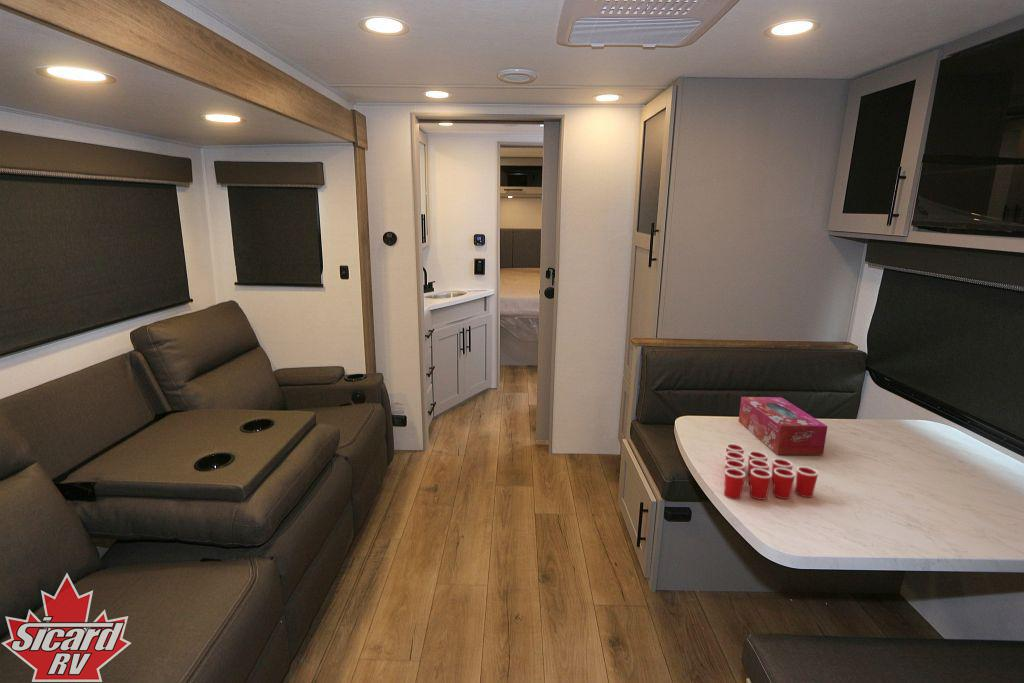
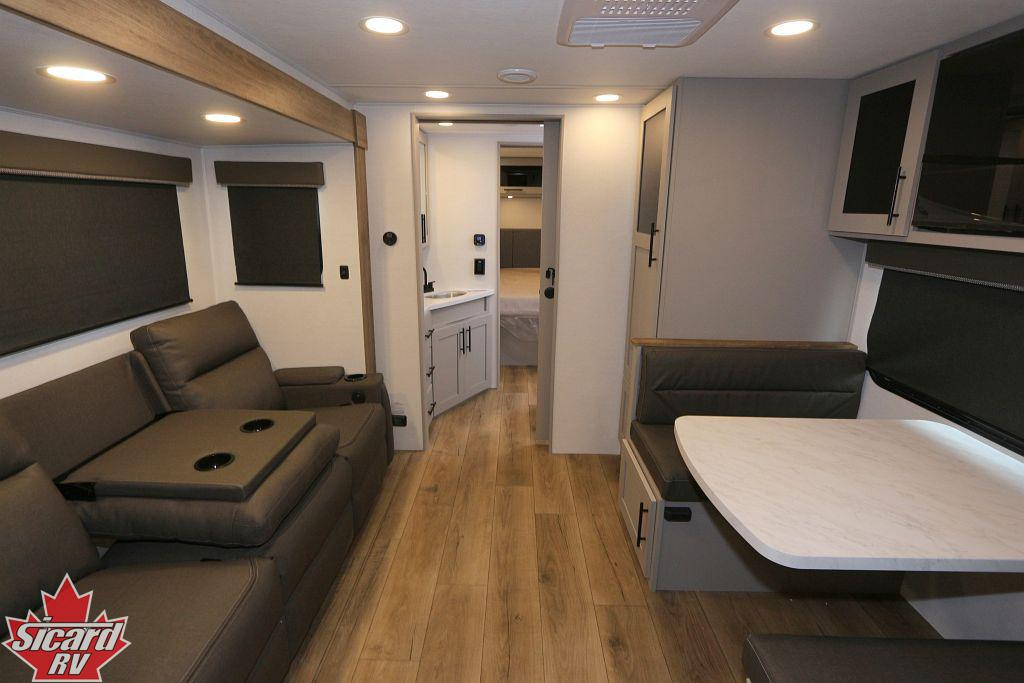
- cup (769, 476)
- tissue box (779, 423)
